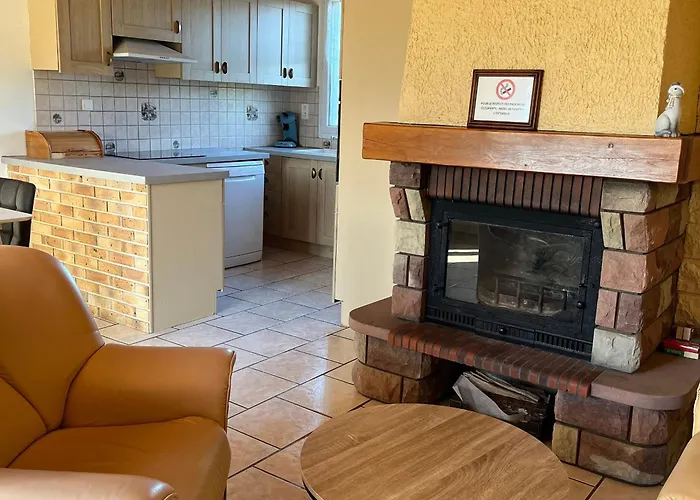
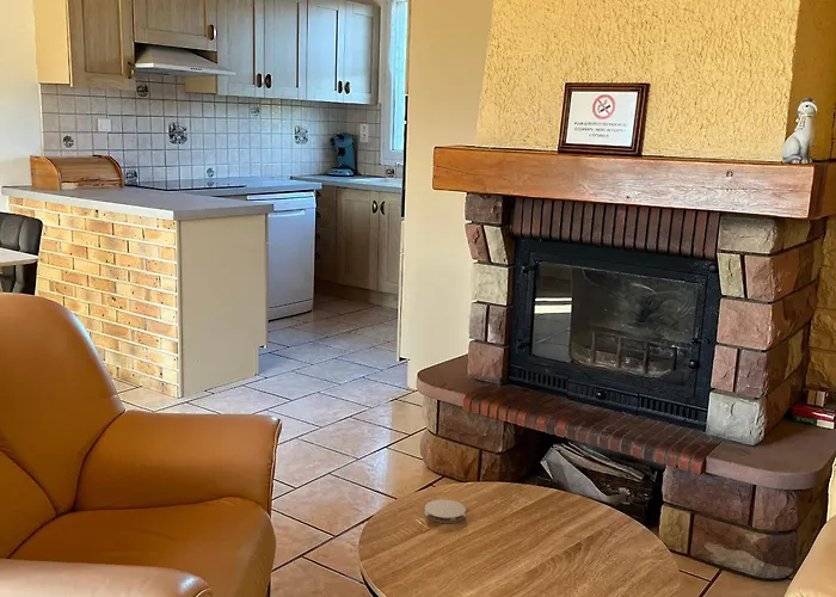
+ coaster (444, 511)
